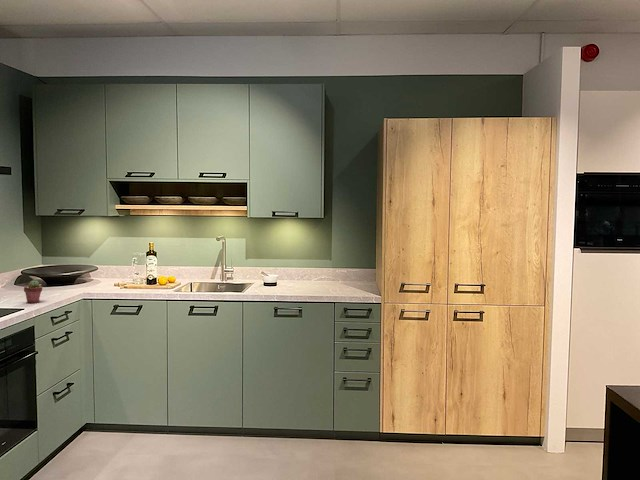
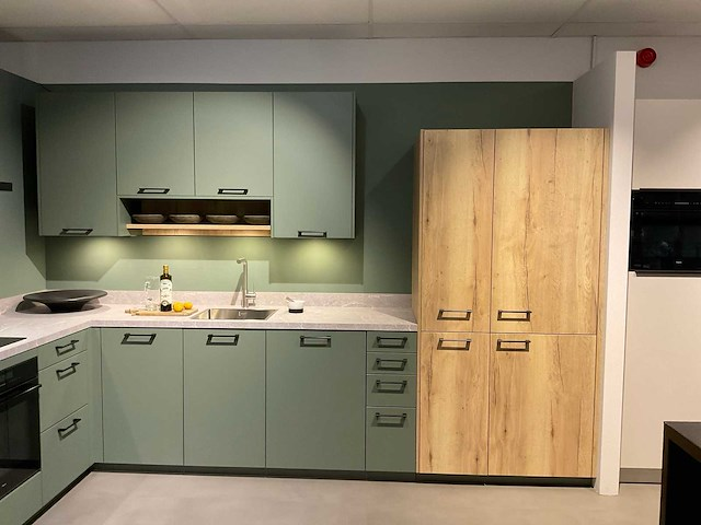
- potted succulent (33, 291)
